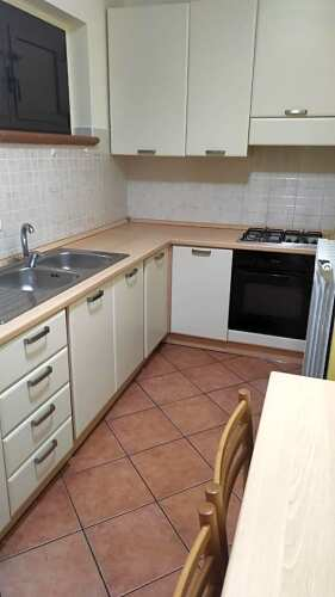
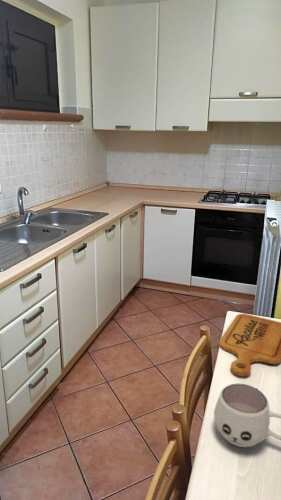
+ cutting board (252, 343)
+ mug (252, 420)
